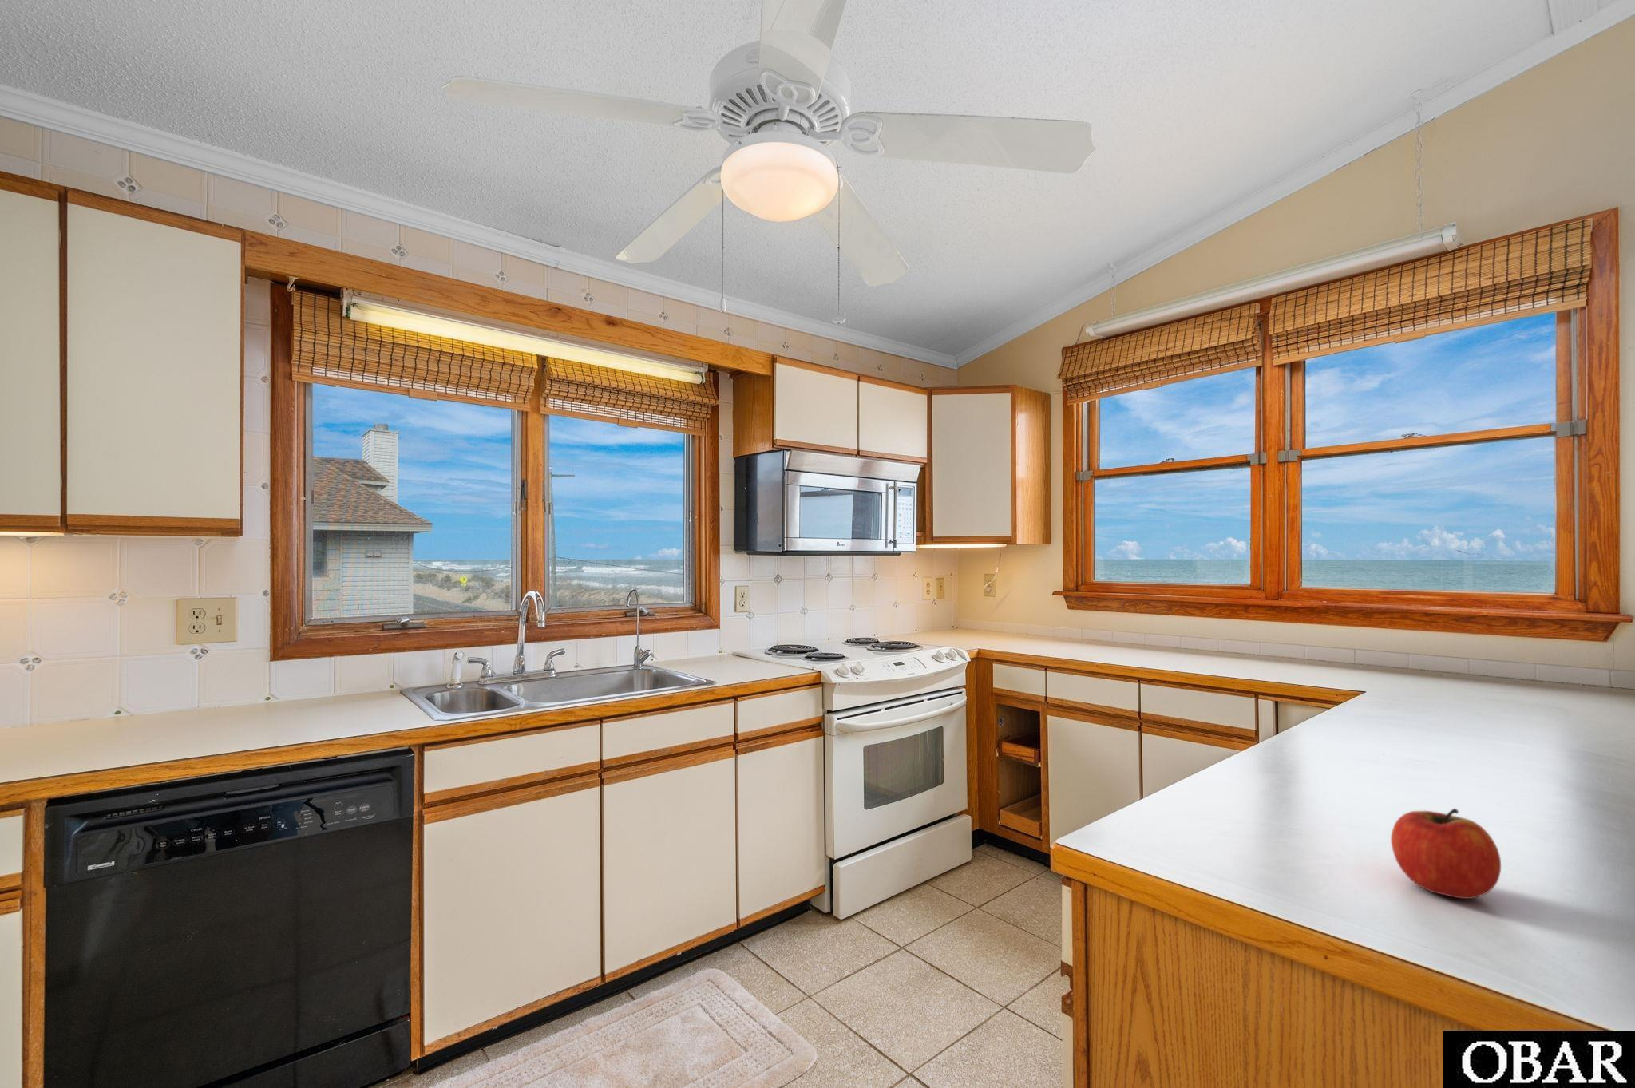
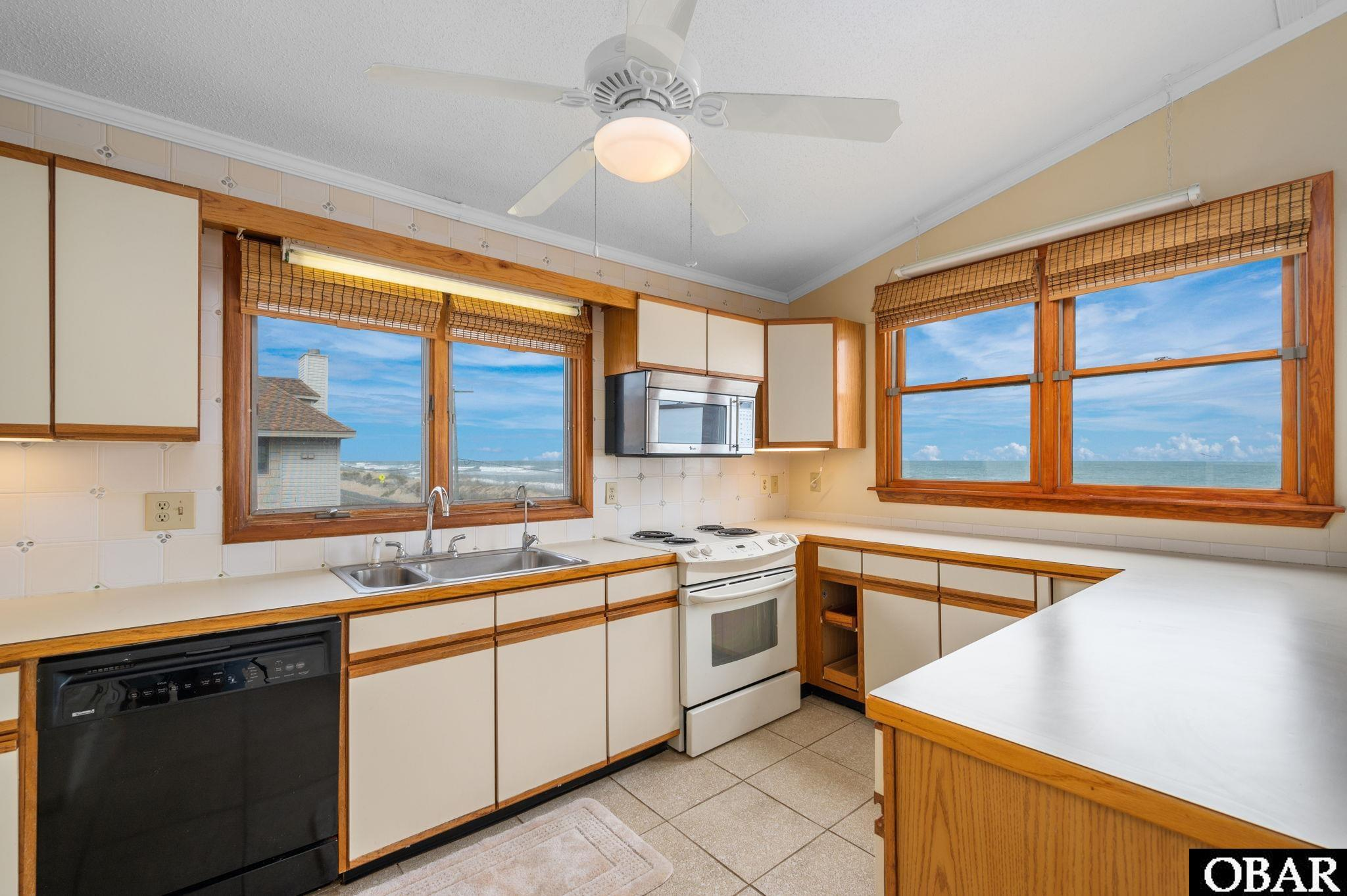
- apple (1443, 848)
